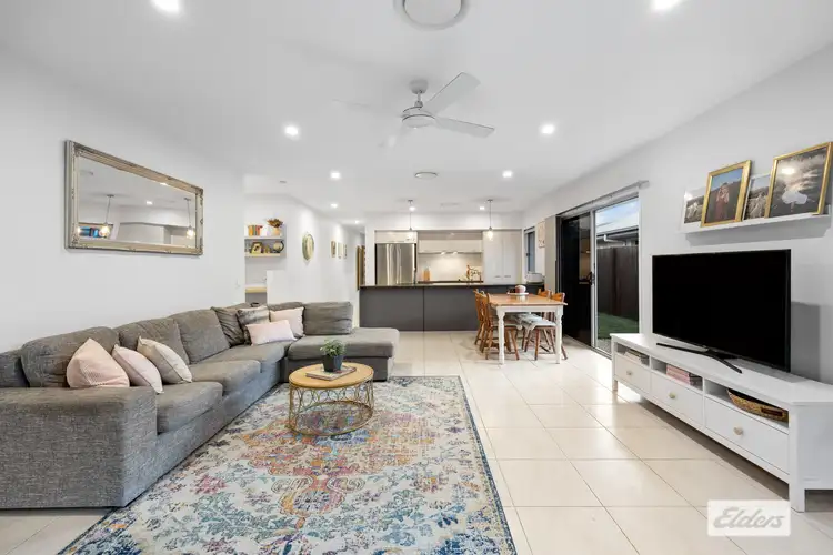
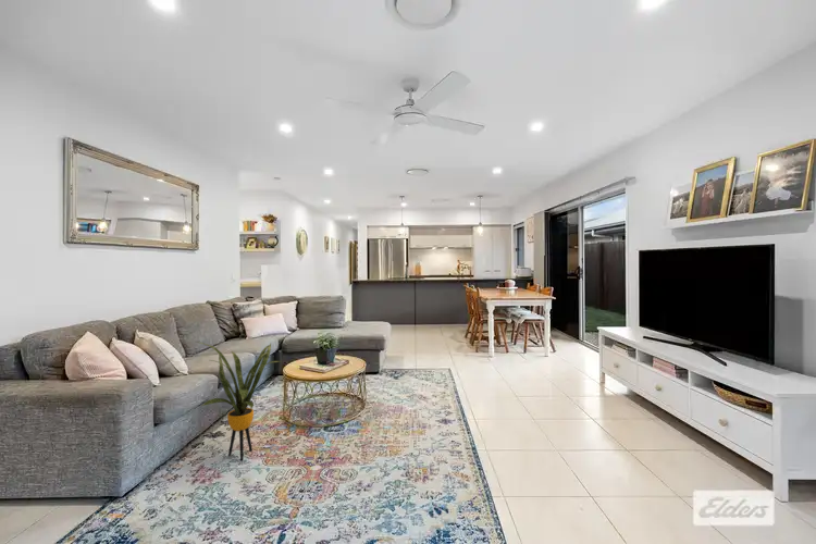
+ house plant (238, 397)
